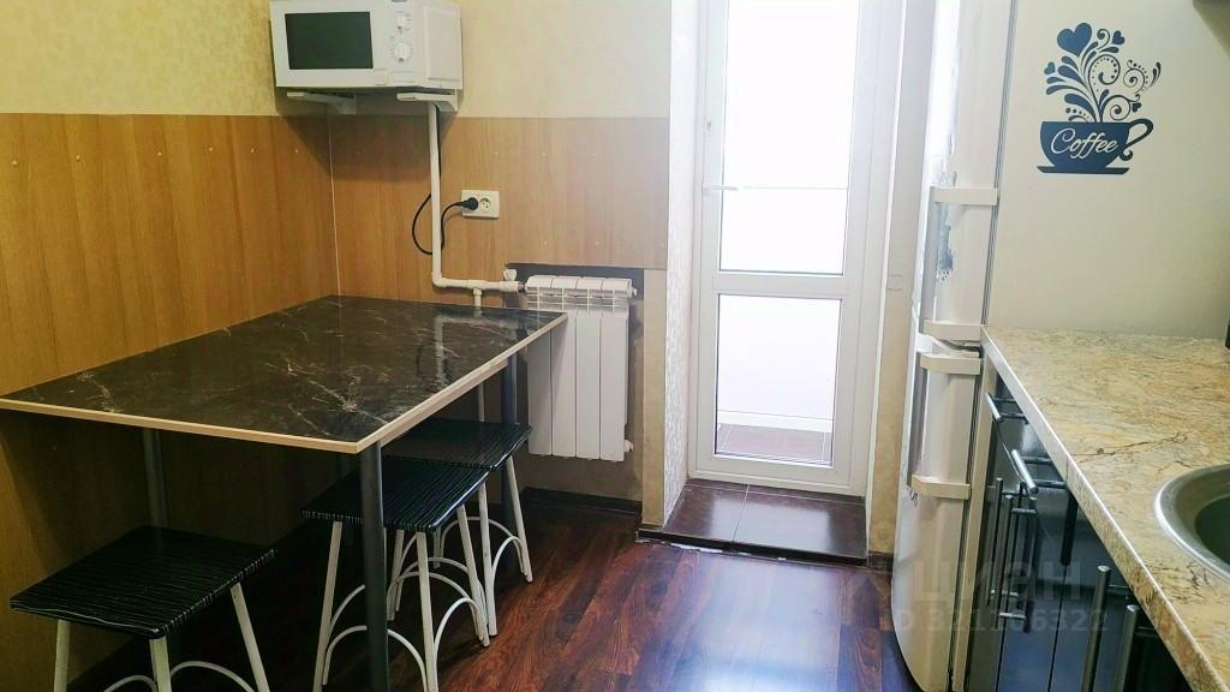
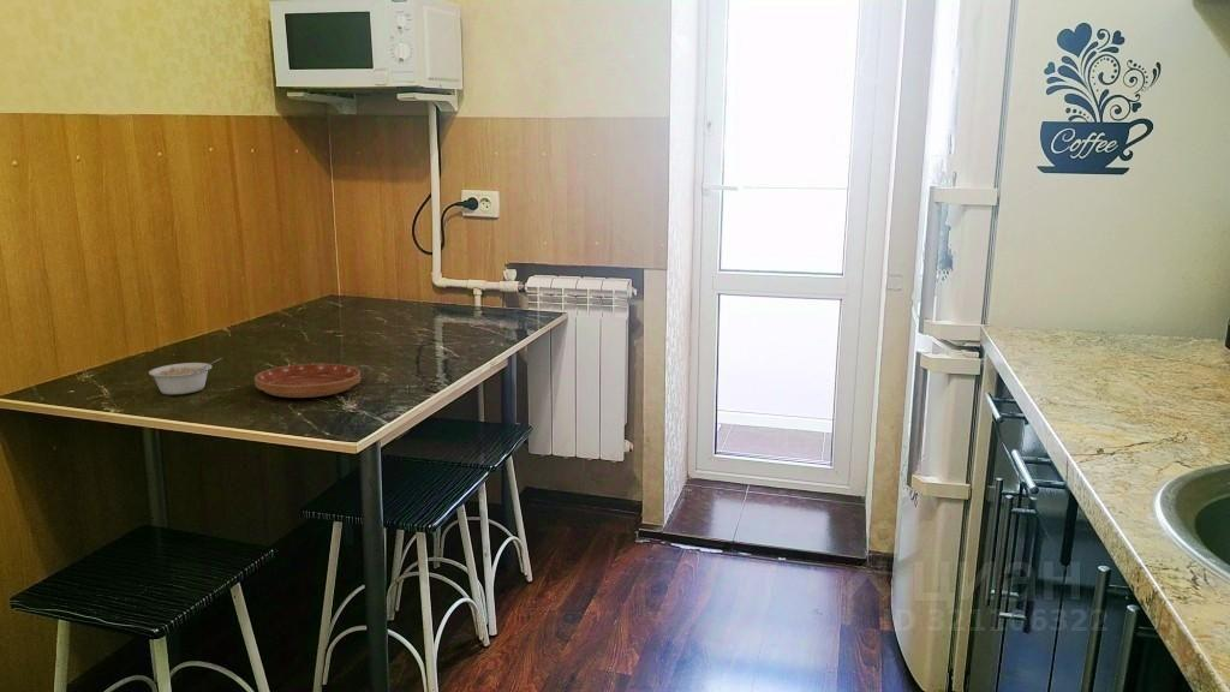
+ saucer (308, 381)
+ legume (183, 376)
